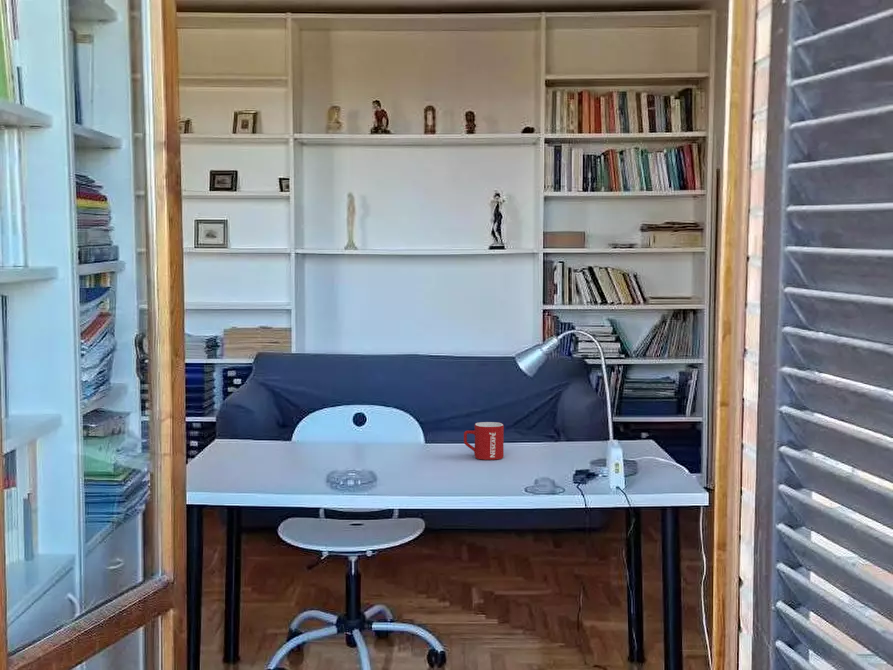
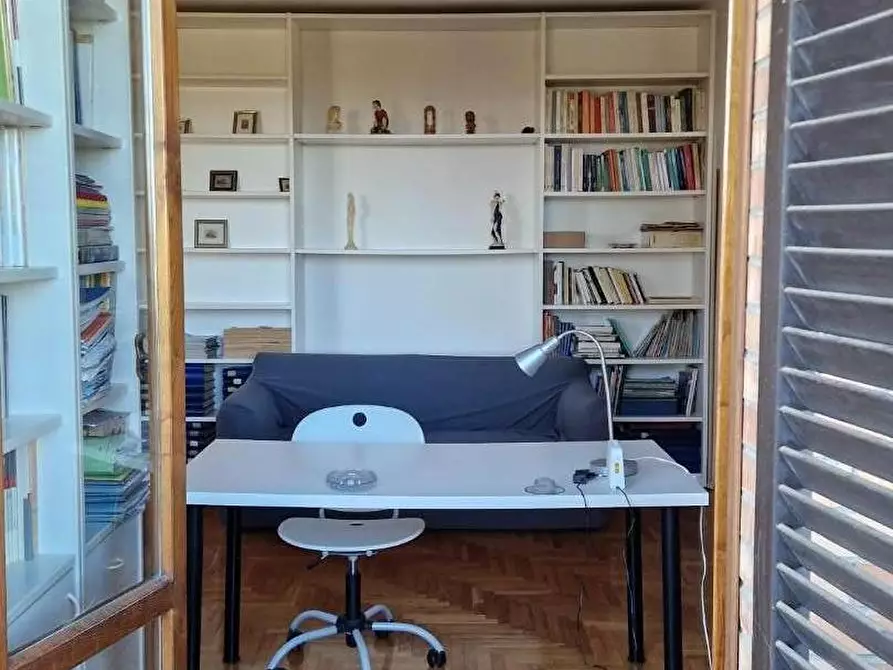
- mug (483, 440)
